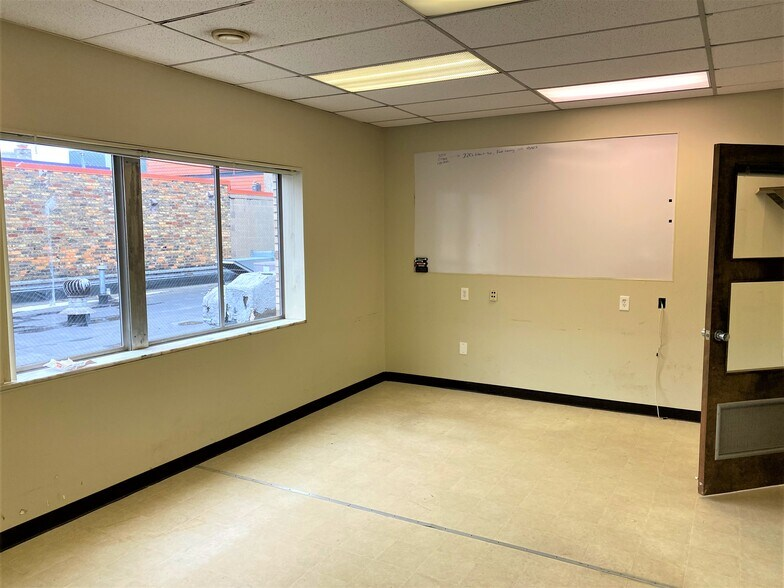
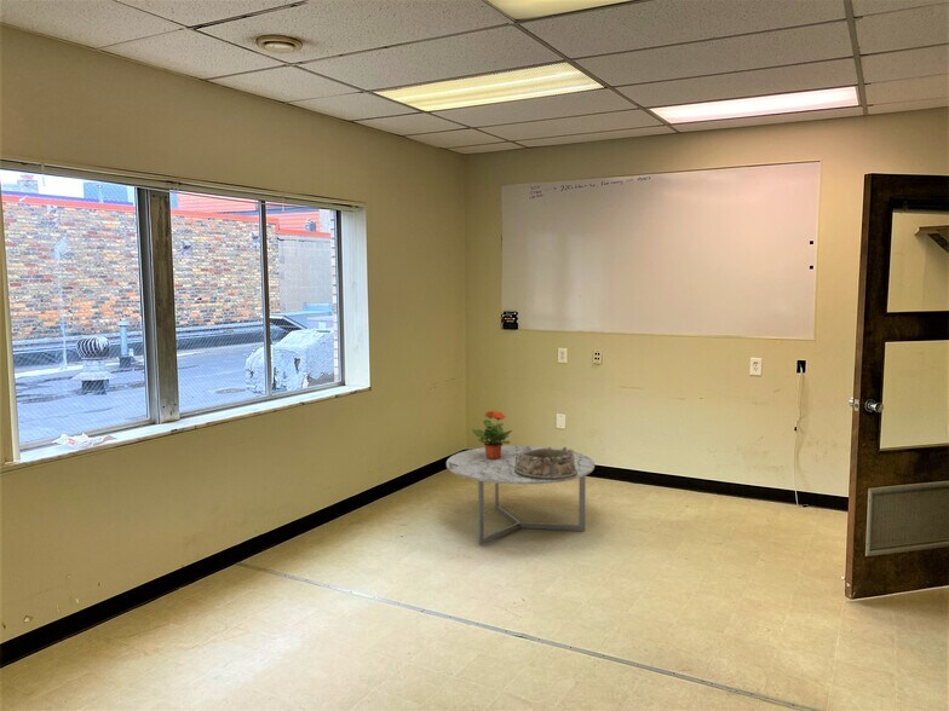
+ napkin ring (546, 461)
+ coffee table (519, 484)
+ potted plant (494, 433)
